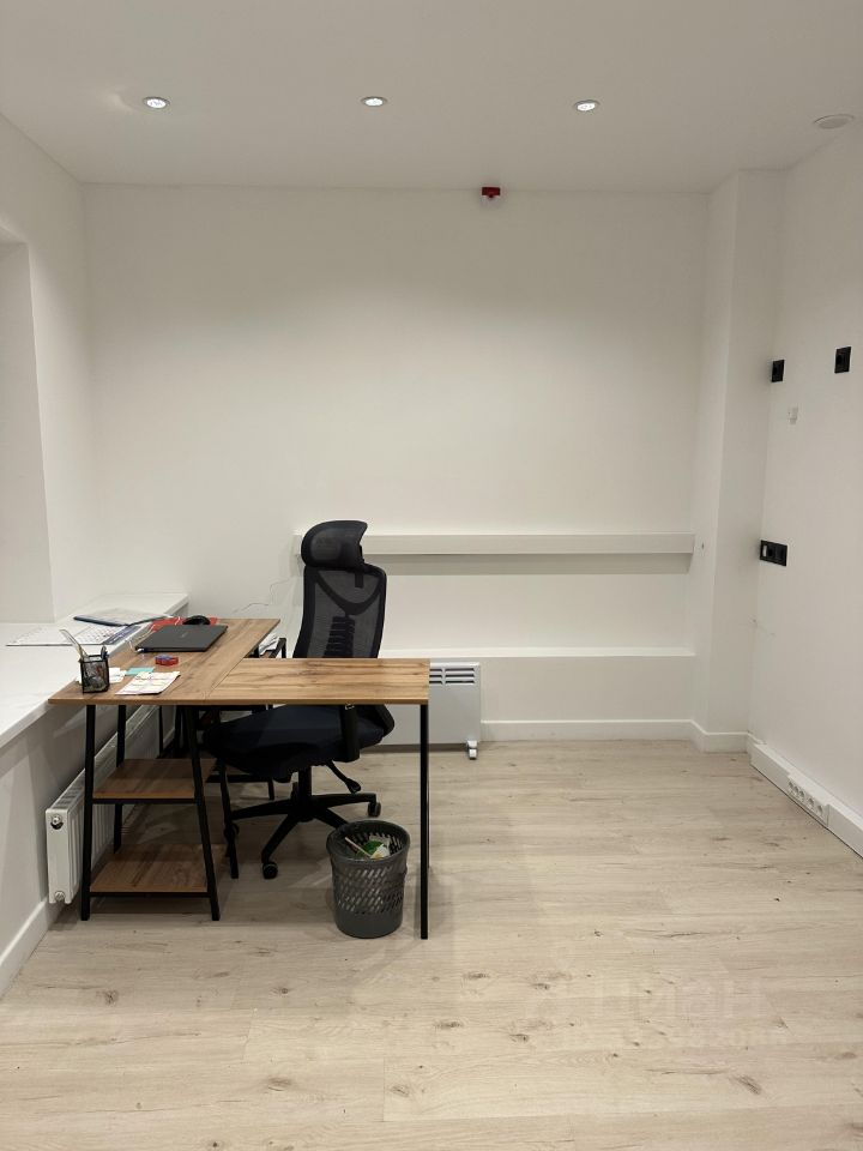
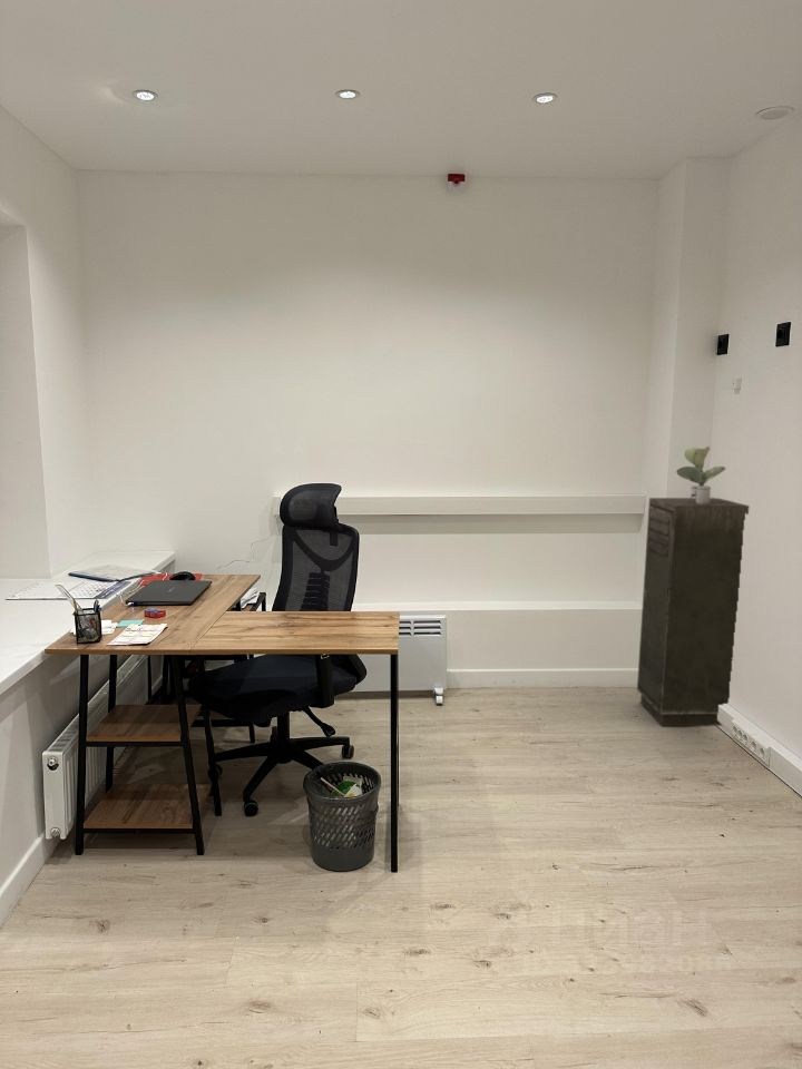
+ storage cabinet (687, 610)
+ potted plant (698, 473)
